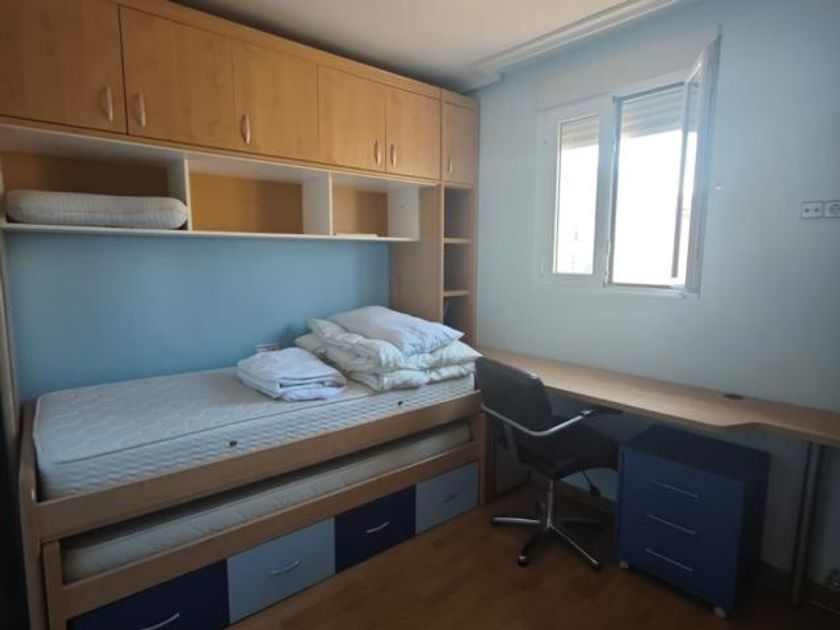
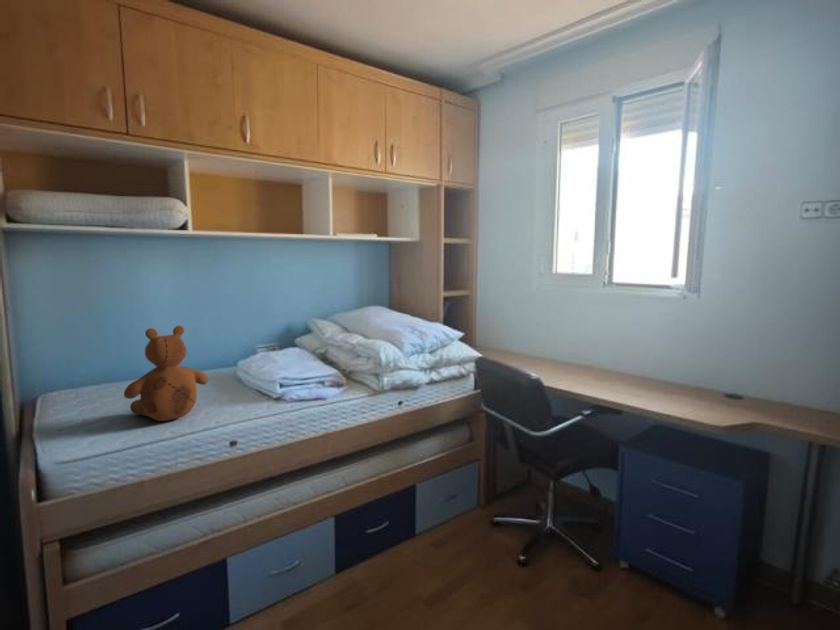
+ teddy bear (162, 371)
